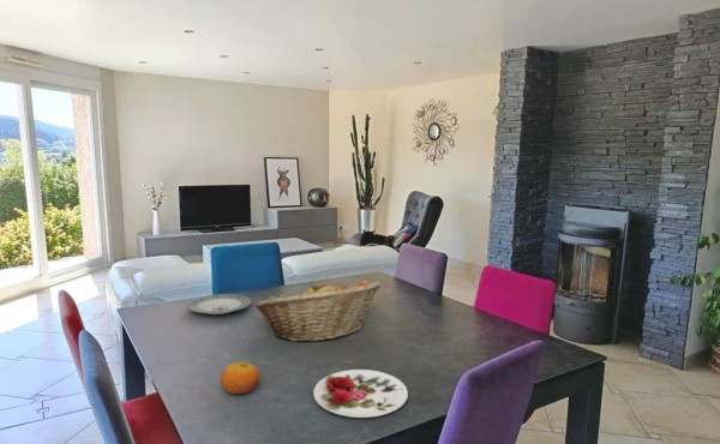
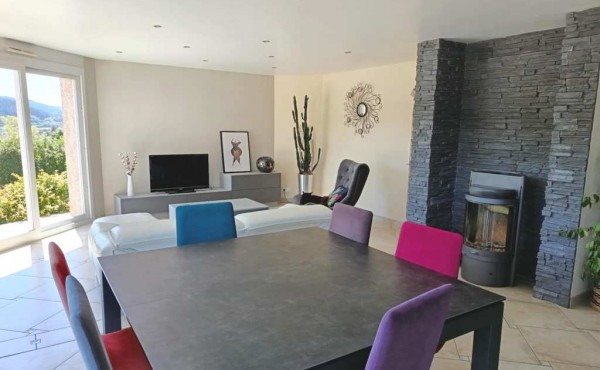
- plate (220, 306)
- plate (360, 390)
- fruit basket (319, 304)
- fruit (240, 377)
